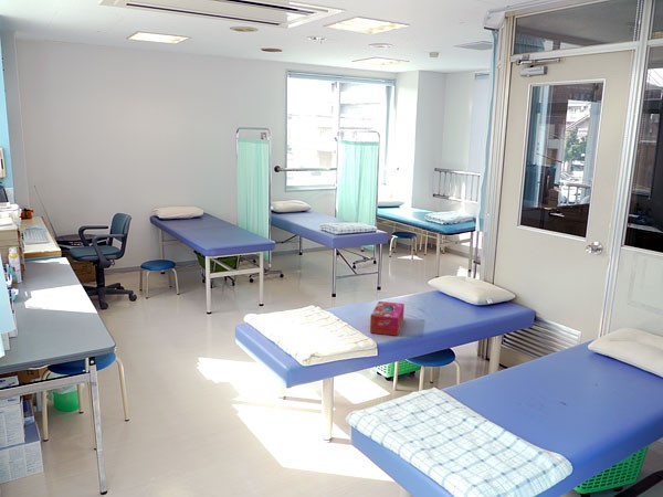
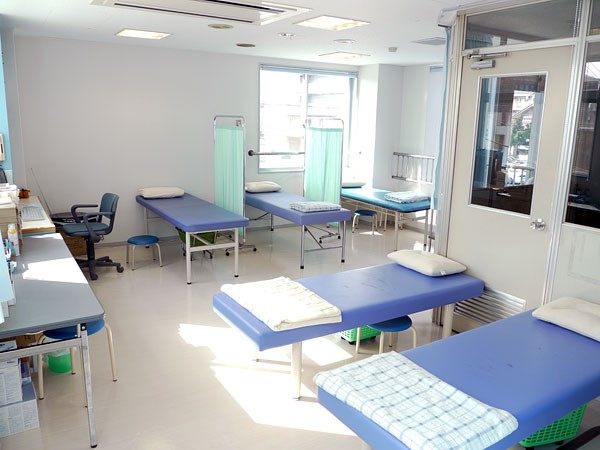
- tissue box (387, 317)
